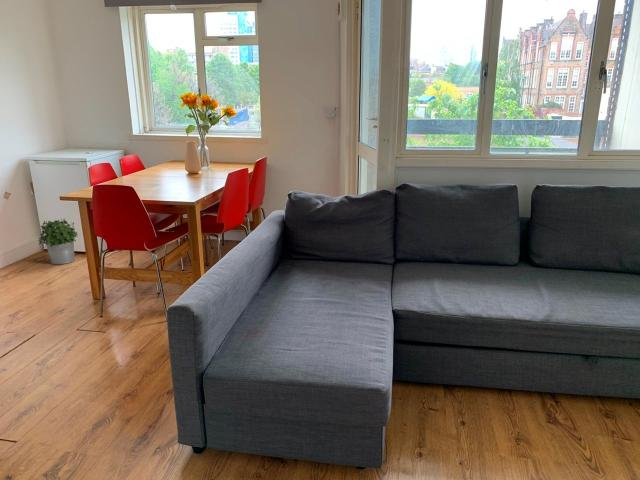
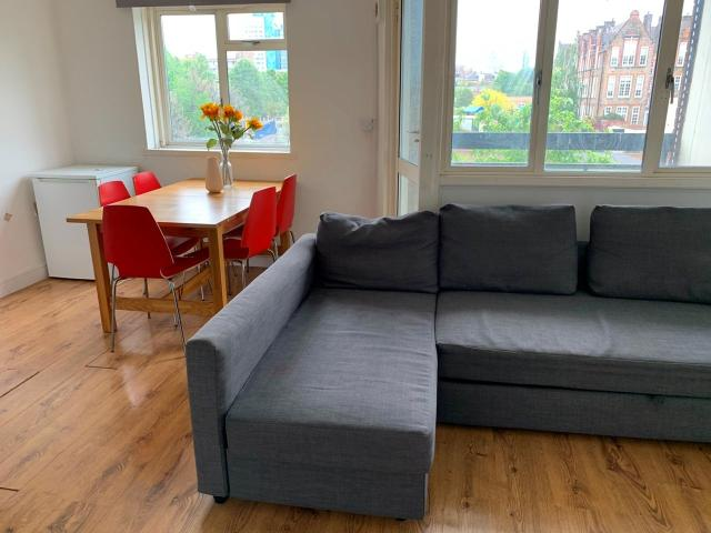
- potted plant (57, 240)
